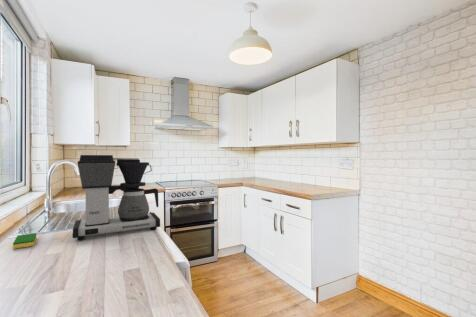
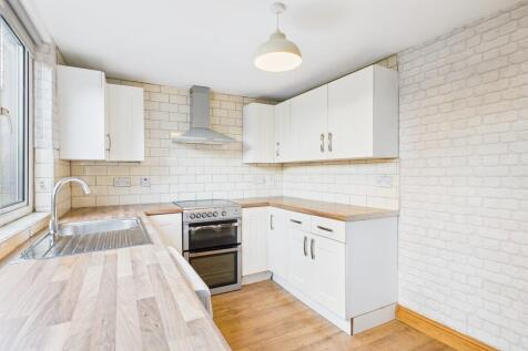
- dish sponge (25, 240)
- coffee maker (121, 190)
